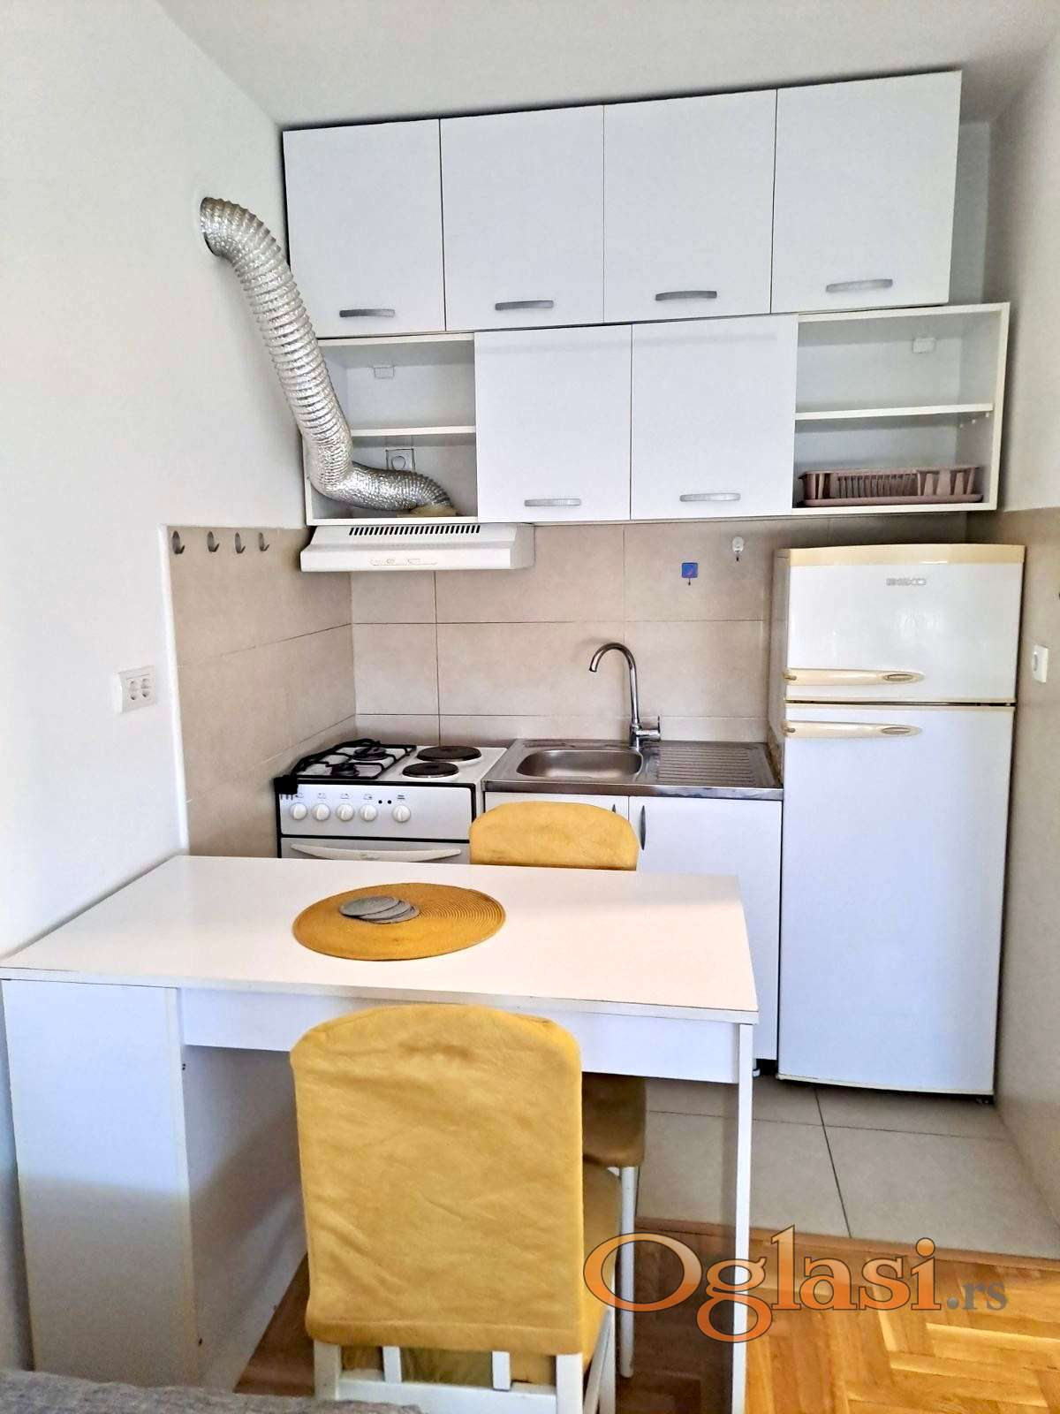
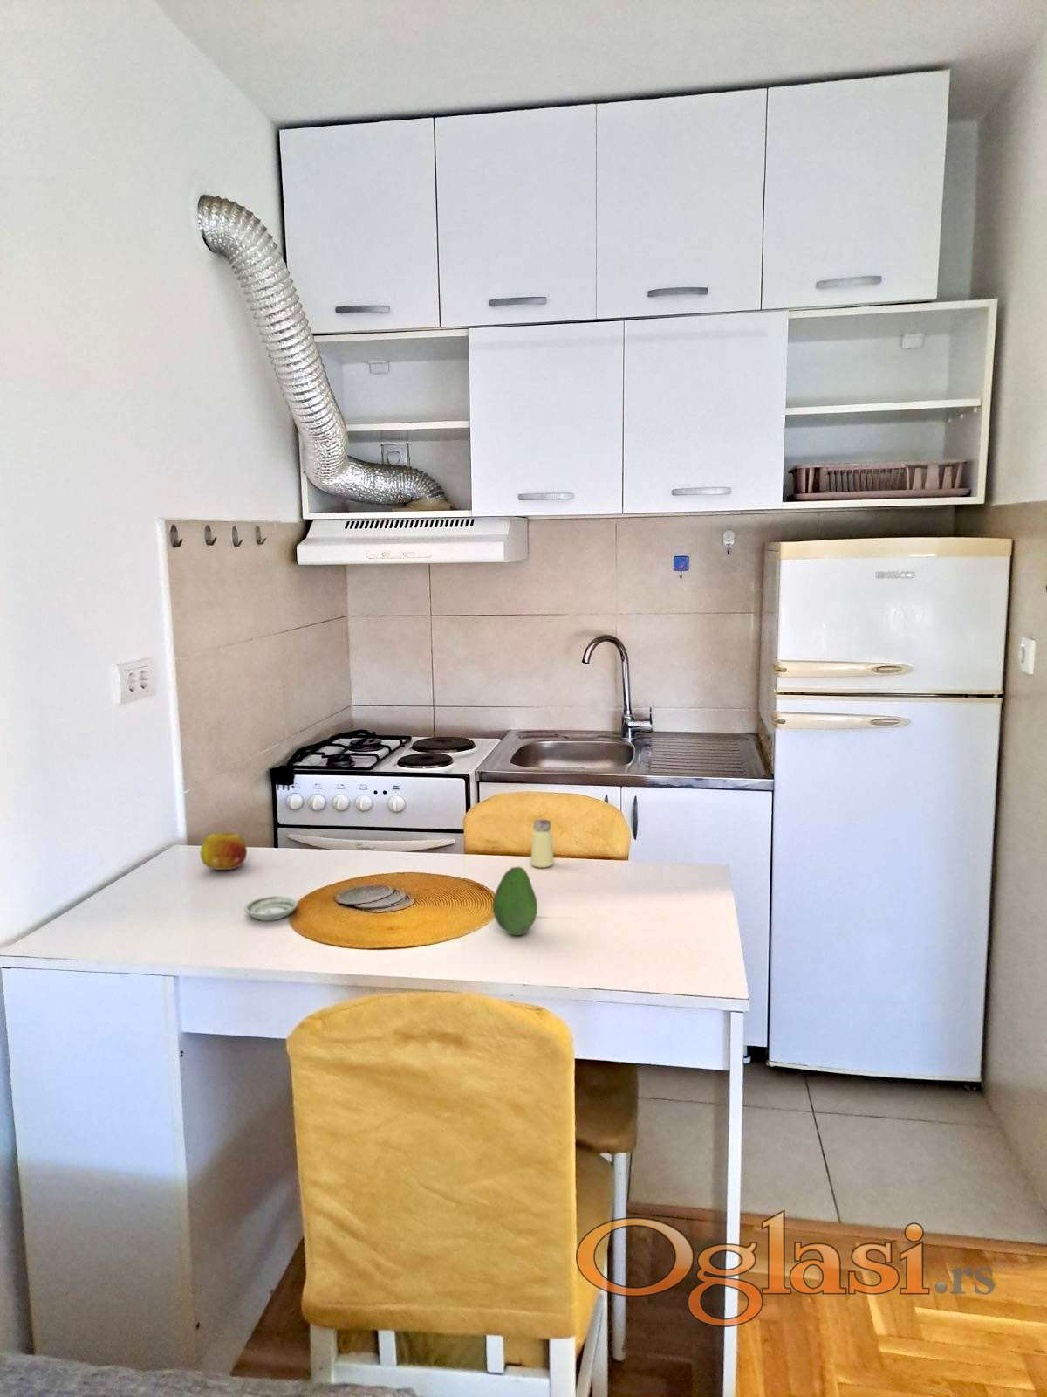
+ saltshaker (542, 843)
+ fruit (223, 851)
+ saucer (272, 910)
+ fruit (515, 900)
